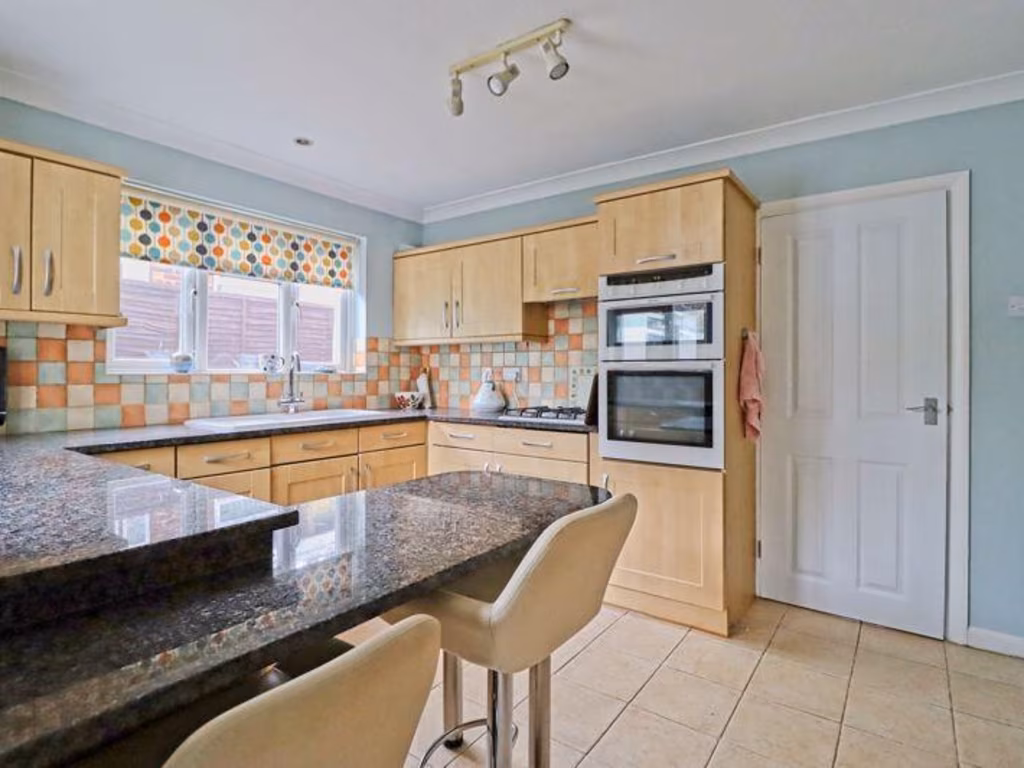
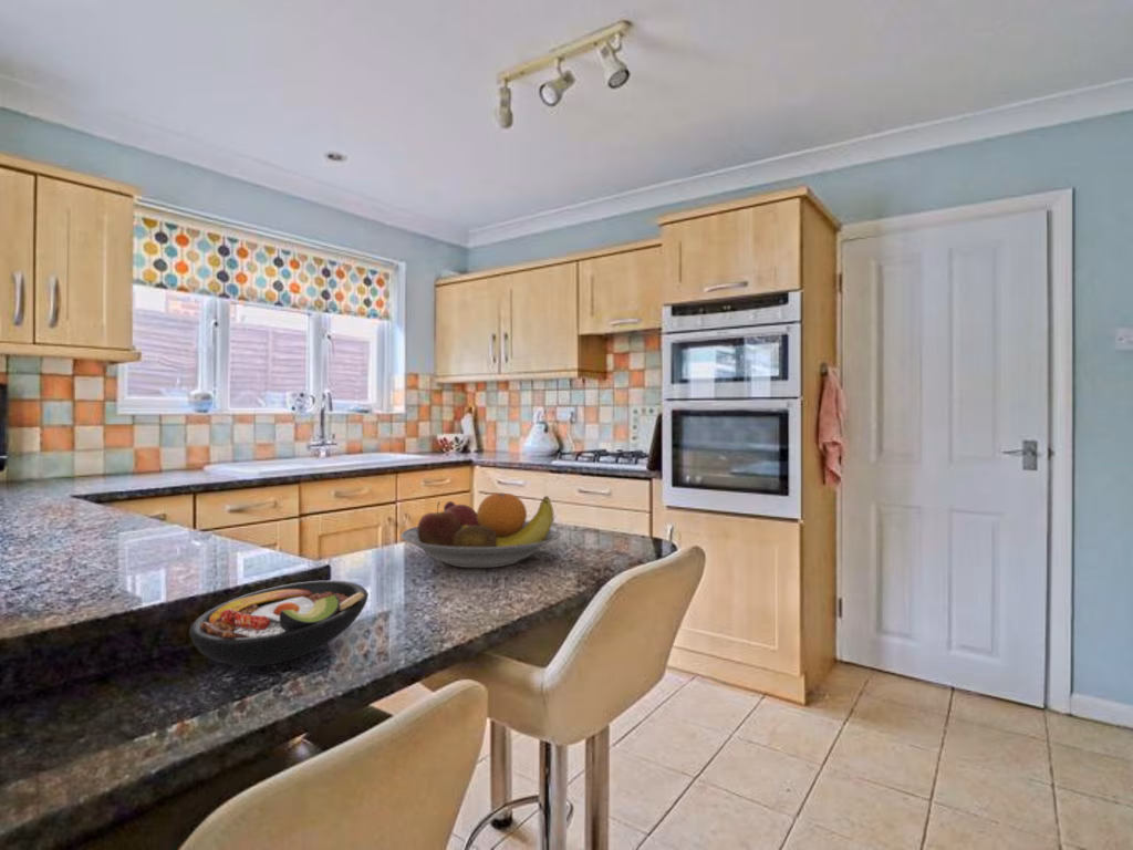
+ fruit bowl (481, 526)
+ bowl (285, 625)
